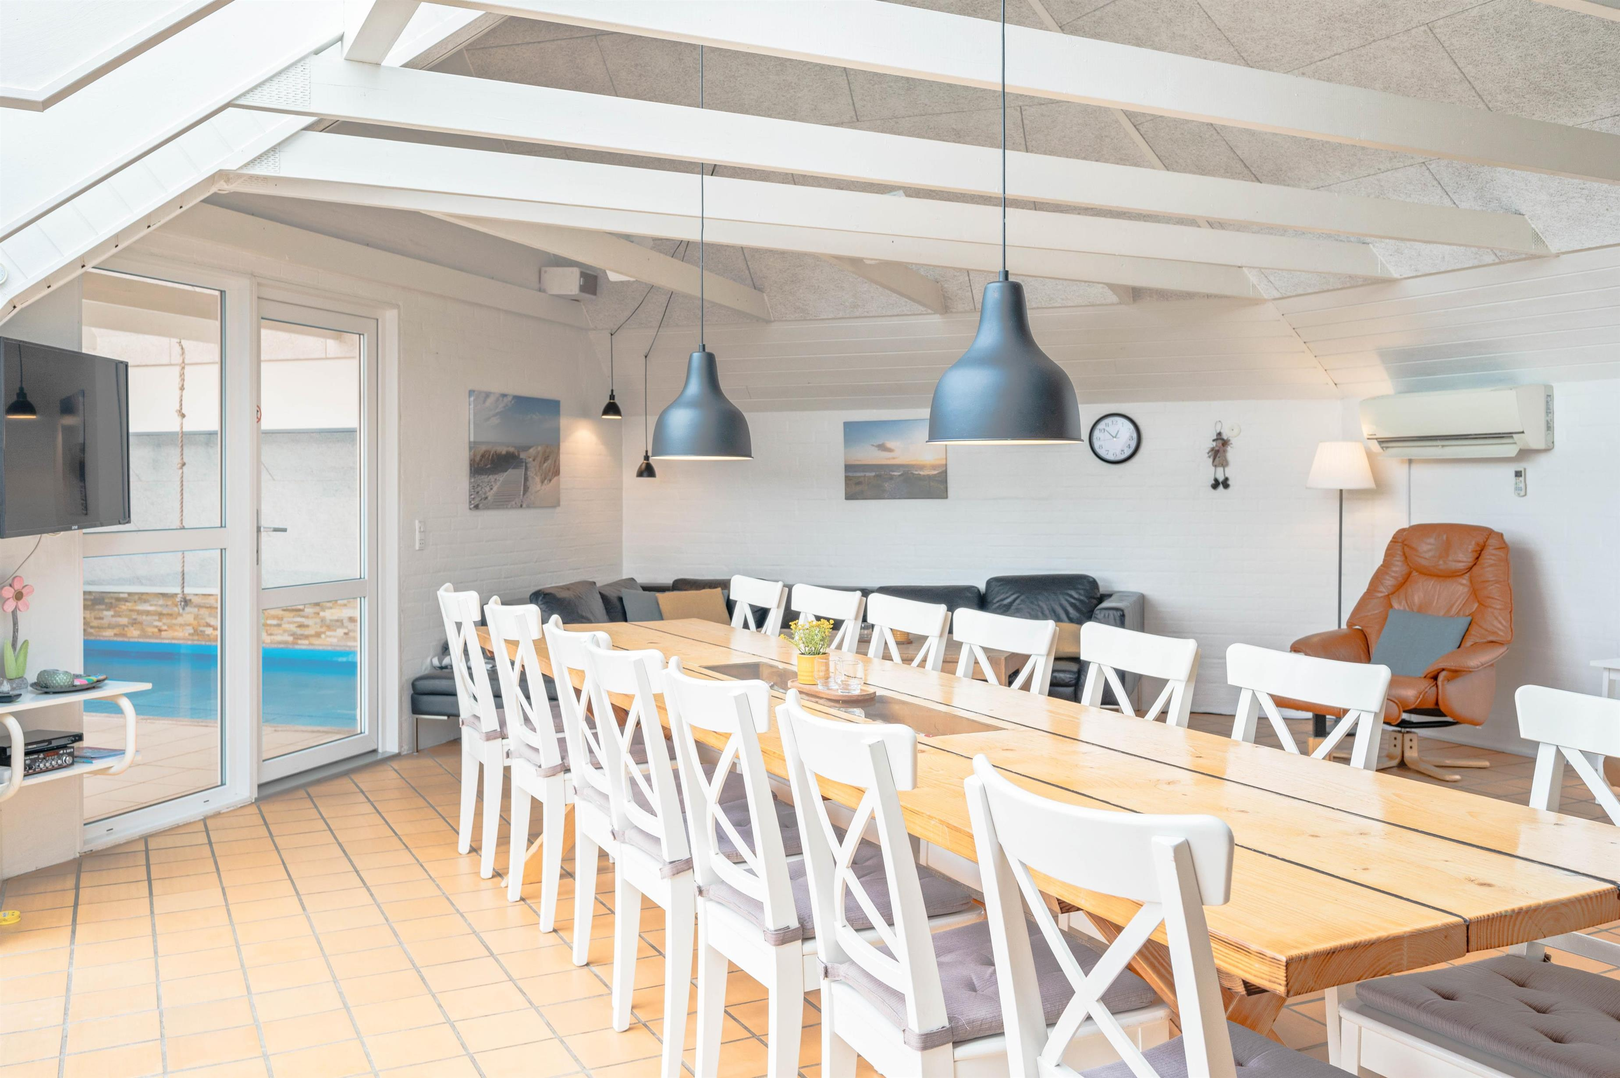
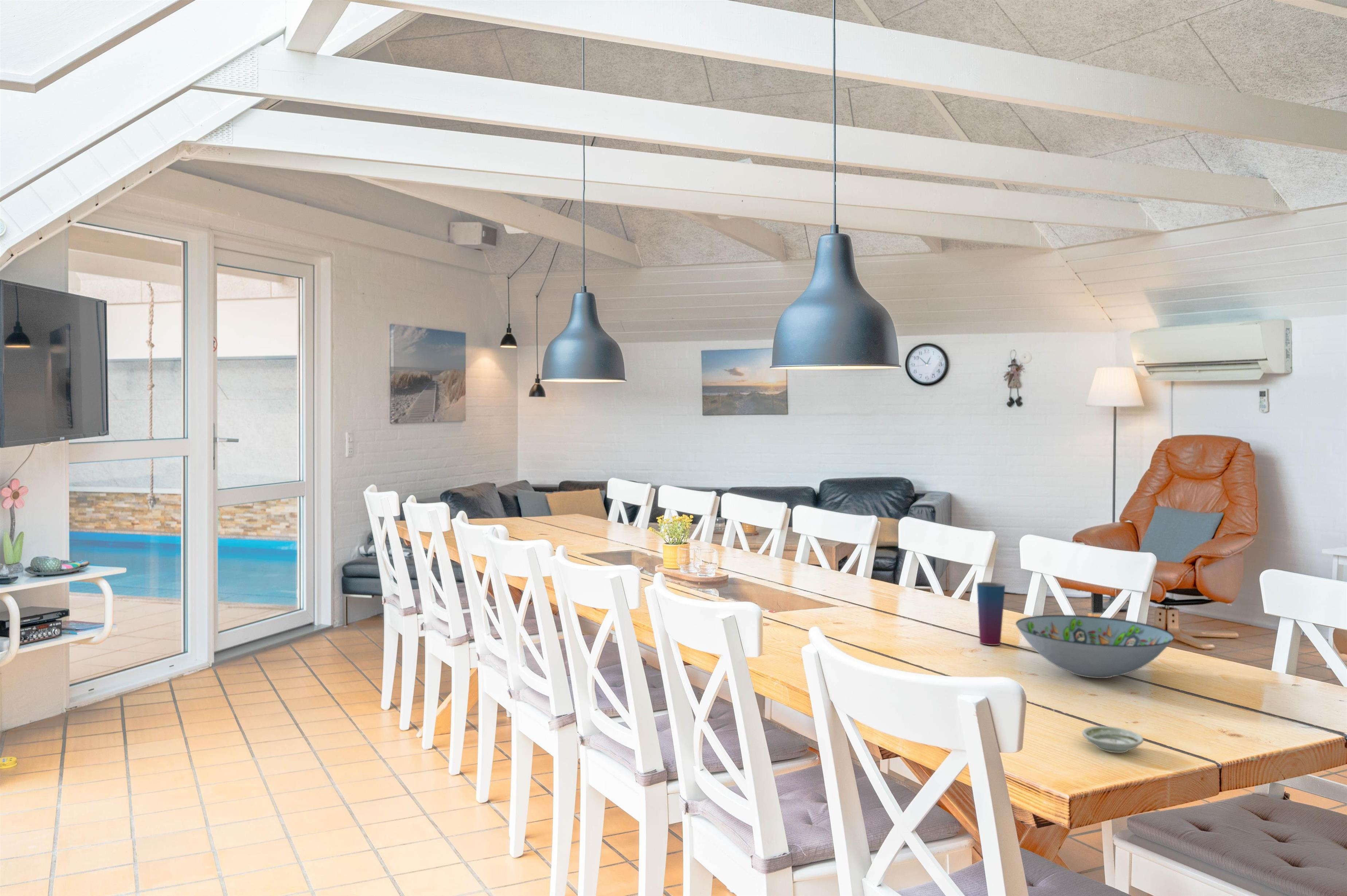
+ saucer (1112, 741)
+ cup (990, 614)
+ decorative bowl (1092, 651)
